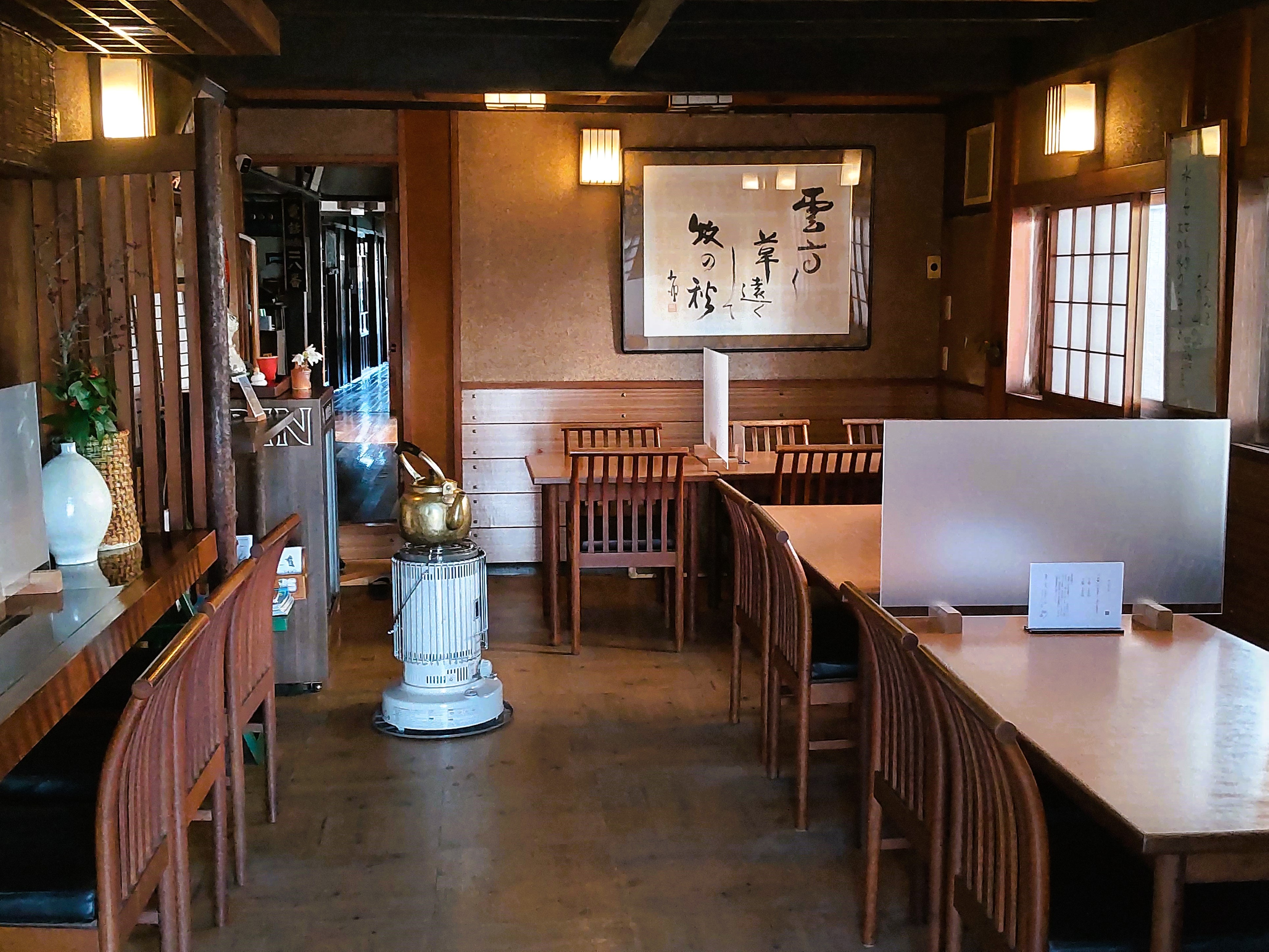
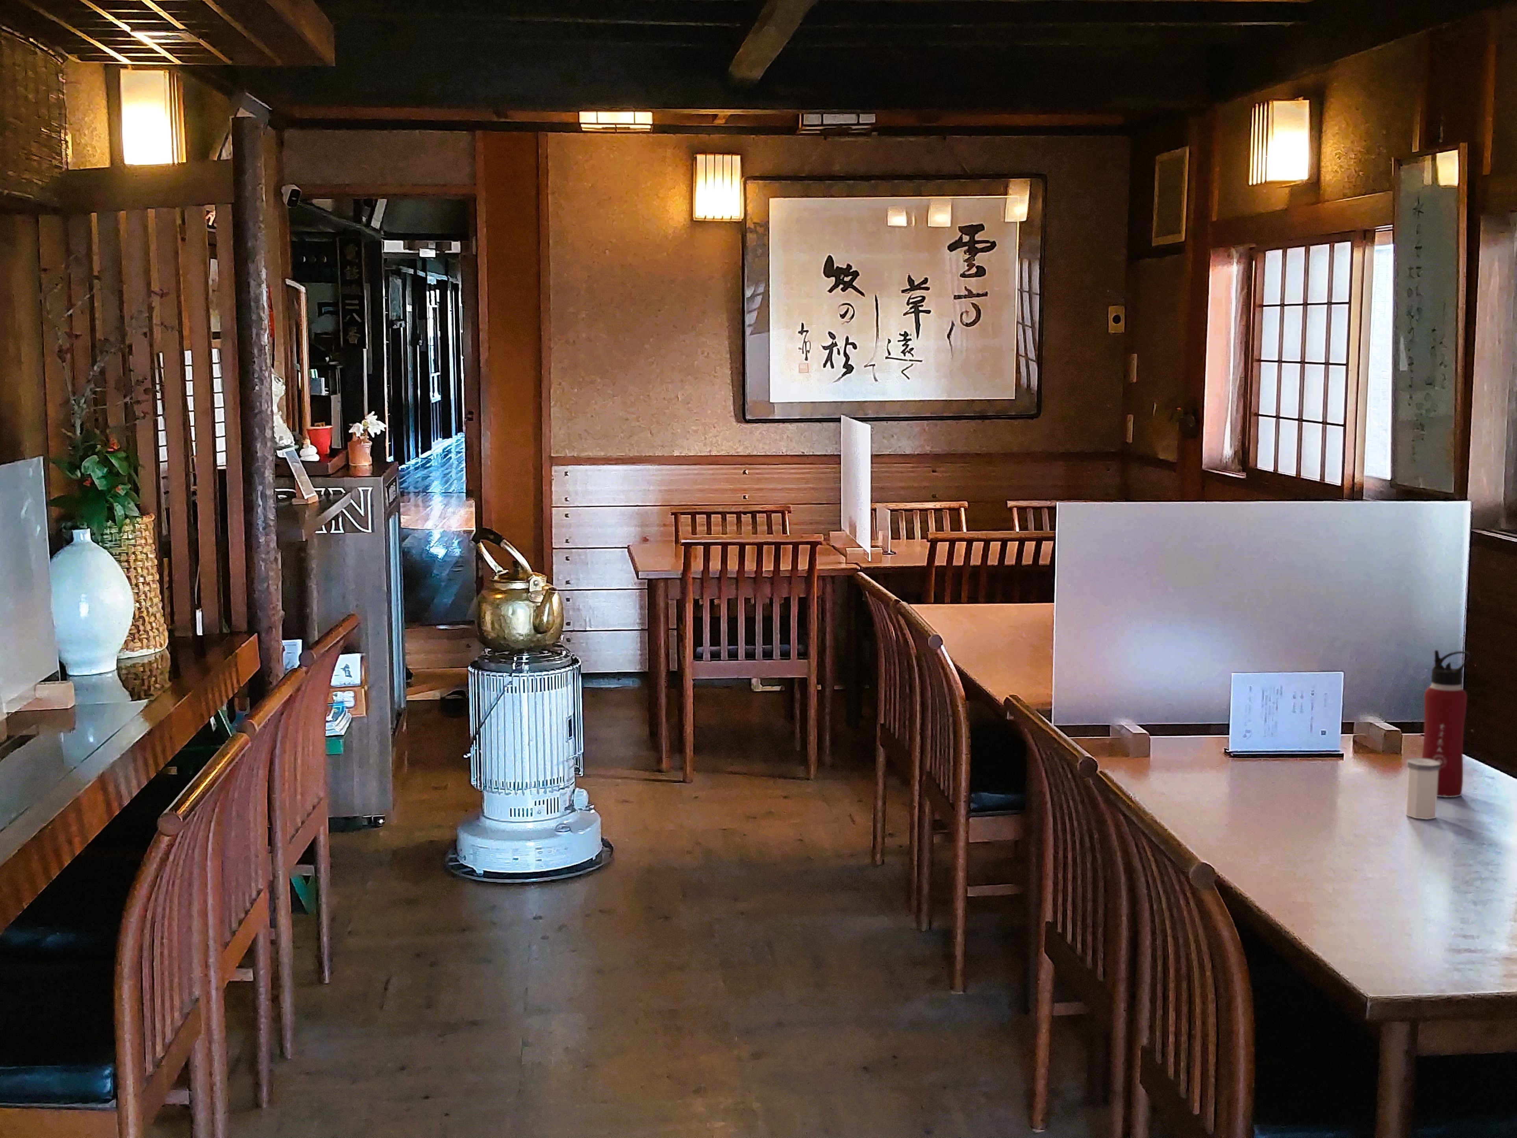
+ salt shaker (1423, 788)
+ water bottle (1444, 721)
